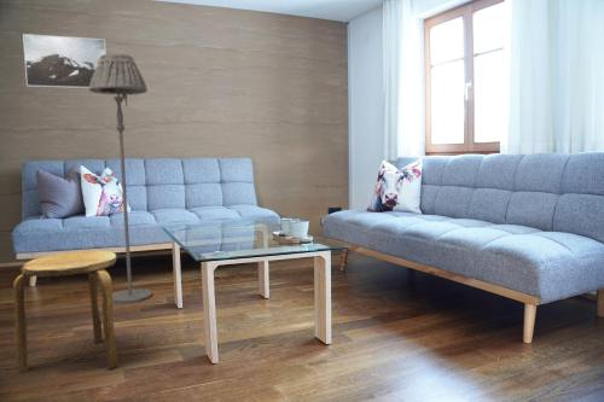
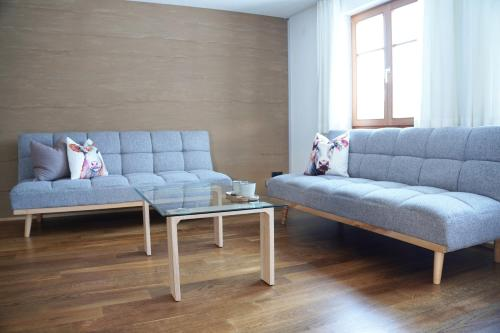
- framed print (66, 62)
- stool (92, 309)
- floor lamp (123, 179)
